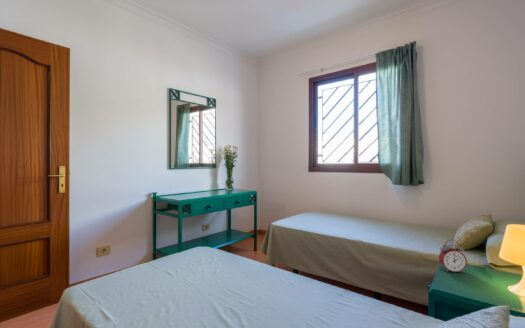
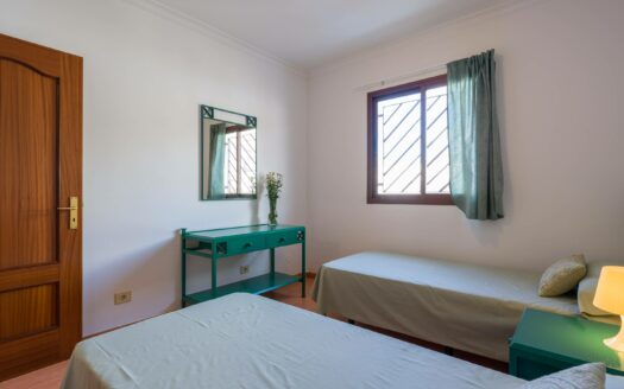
- alarm clock (452, 255)
